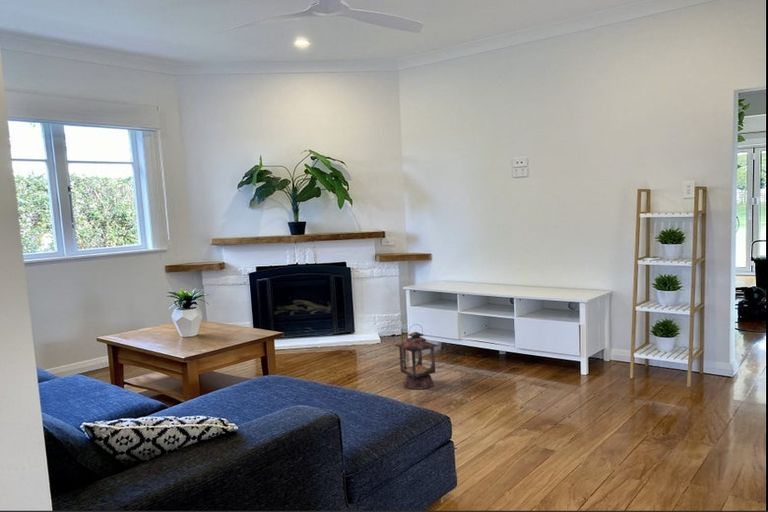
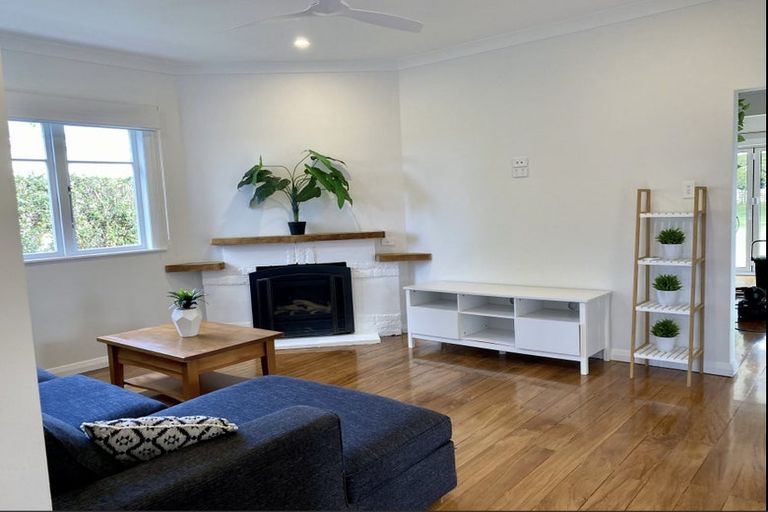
- candle lantern (418, 354)
